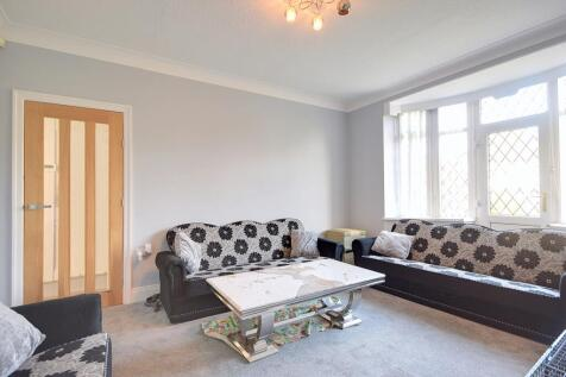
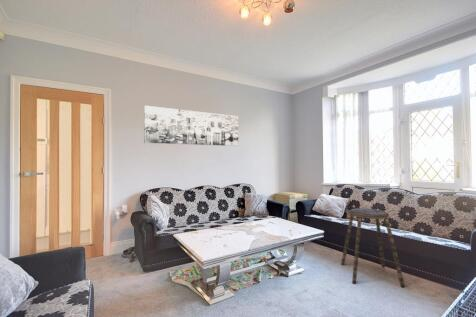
+ stool (378, 241)
+ wall art (196, 128)
